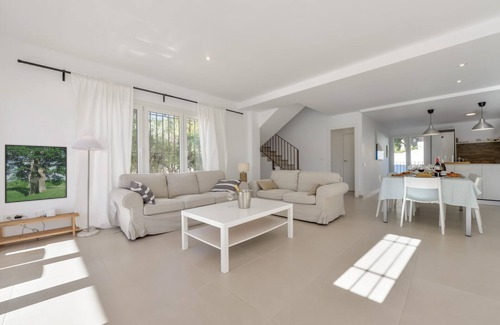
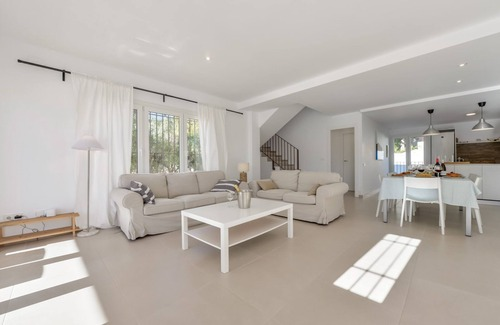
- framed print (38, 173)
